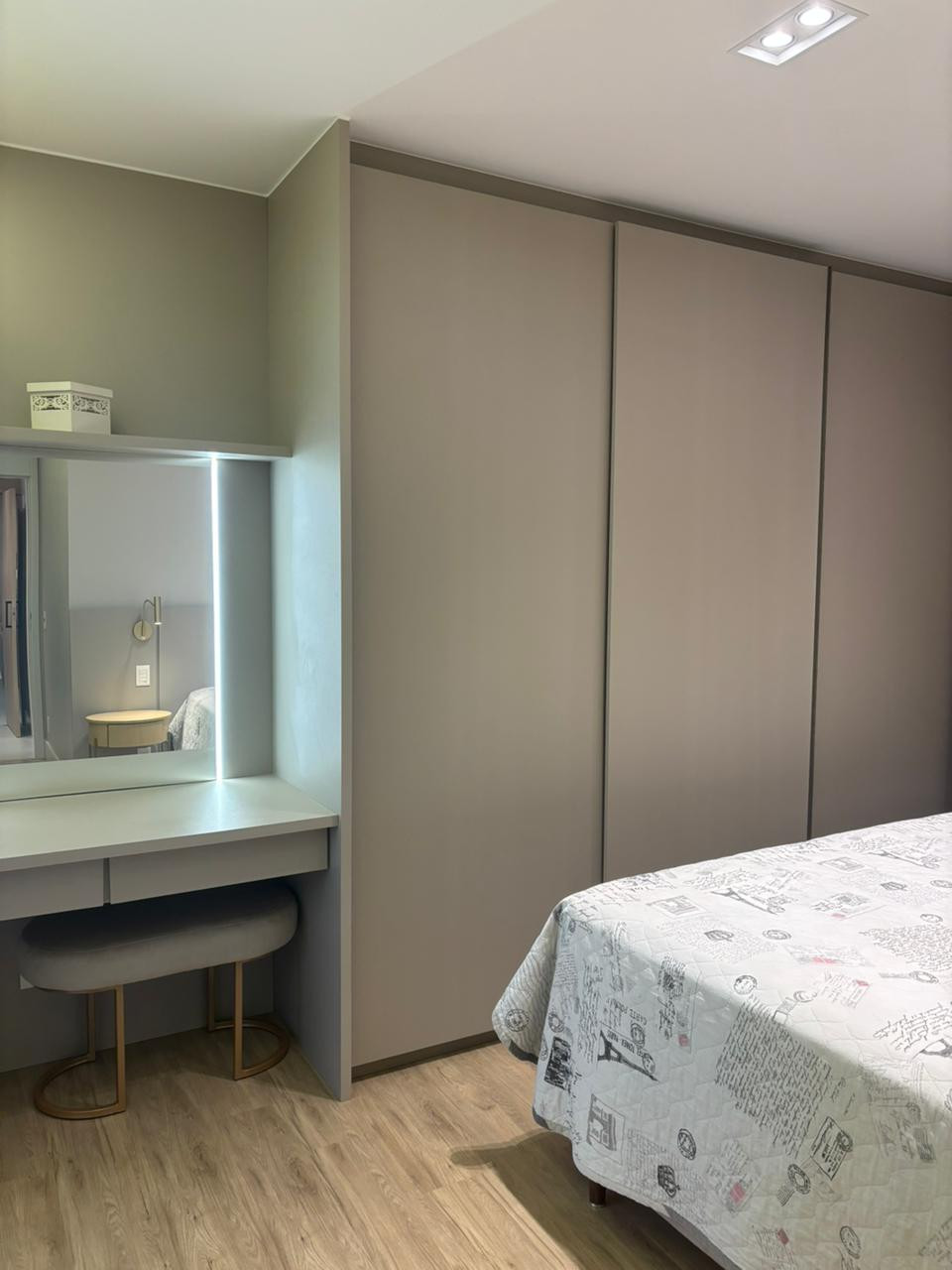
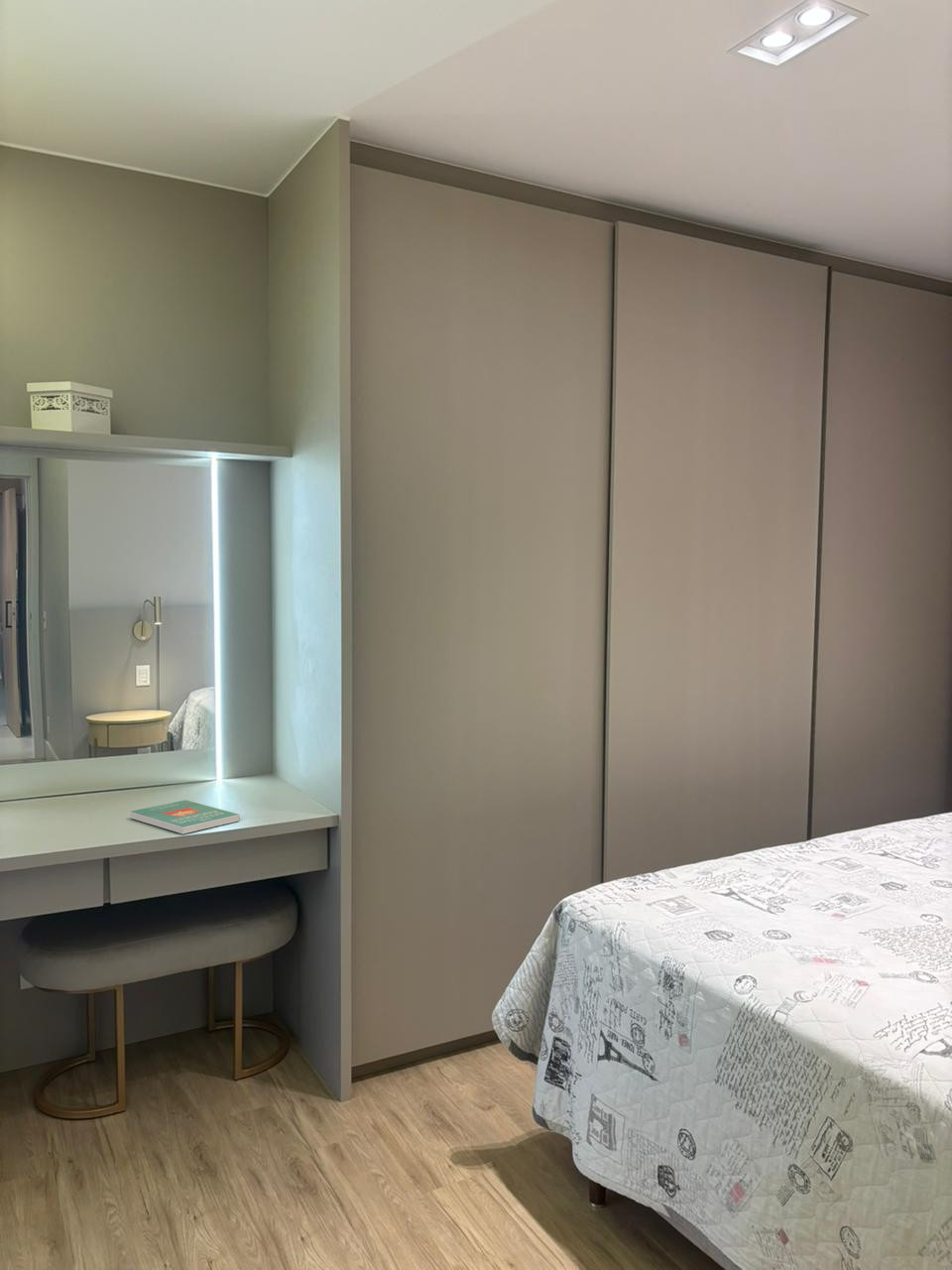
+ book (184, 816)
